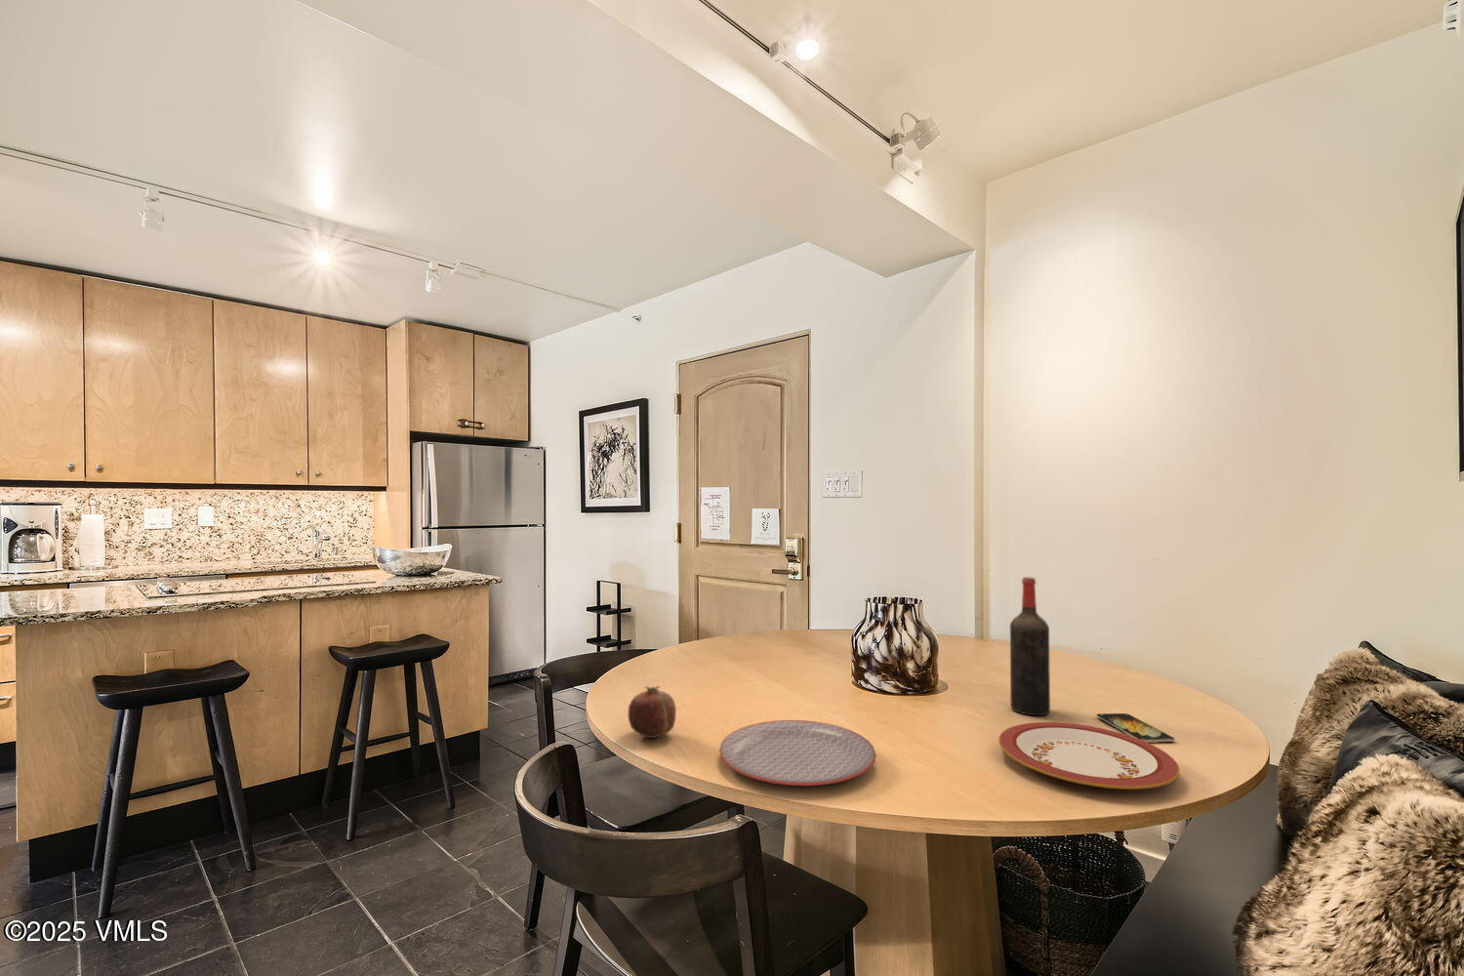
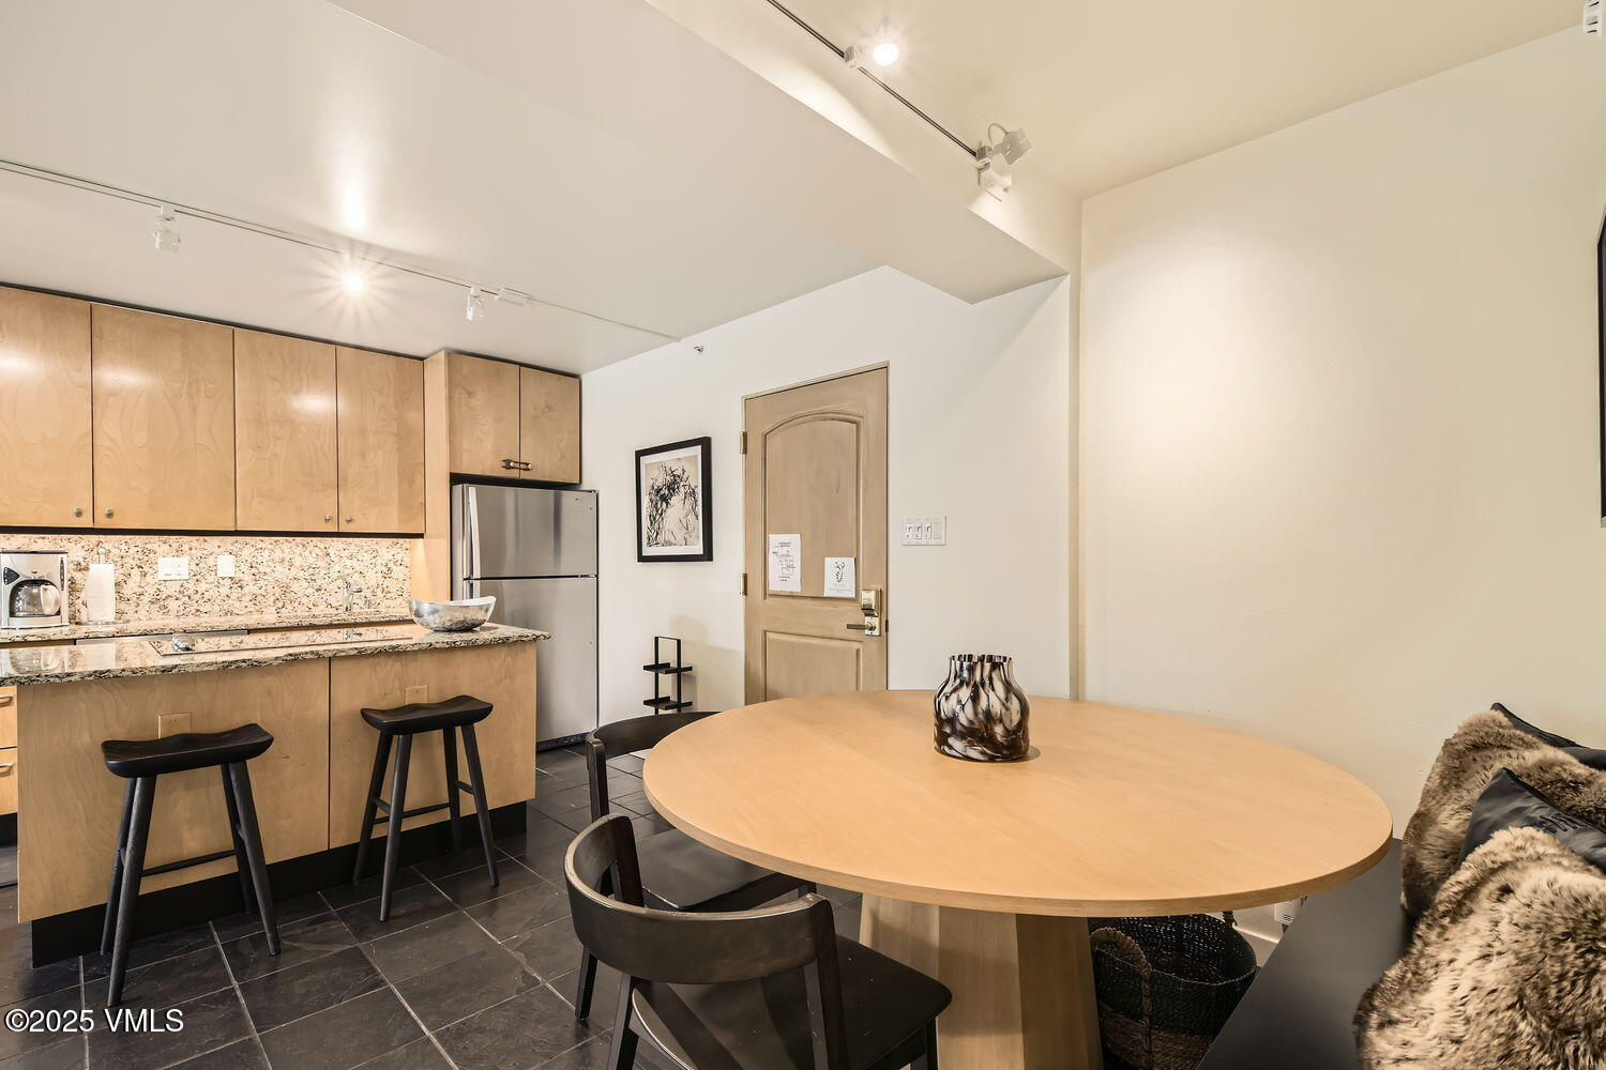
- fruit (652, 710)
- plate (796, 754)
- plate (1084, 756)
- smartphone (1133, 727)
- wine bottle (1028, 643)
